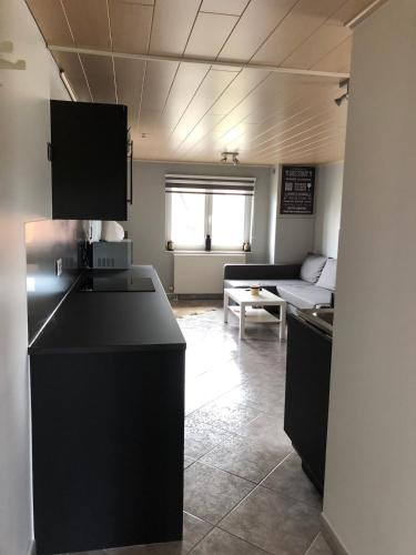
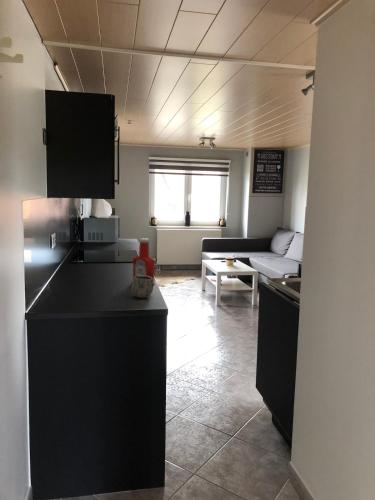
+ soap bottle (143, 261)
+ mug (141, 286)
